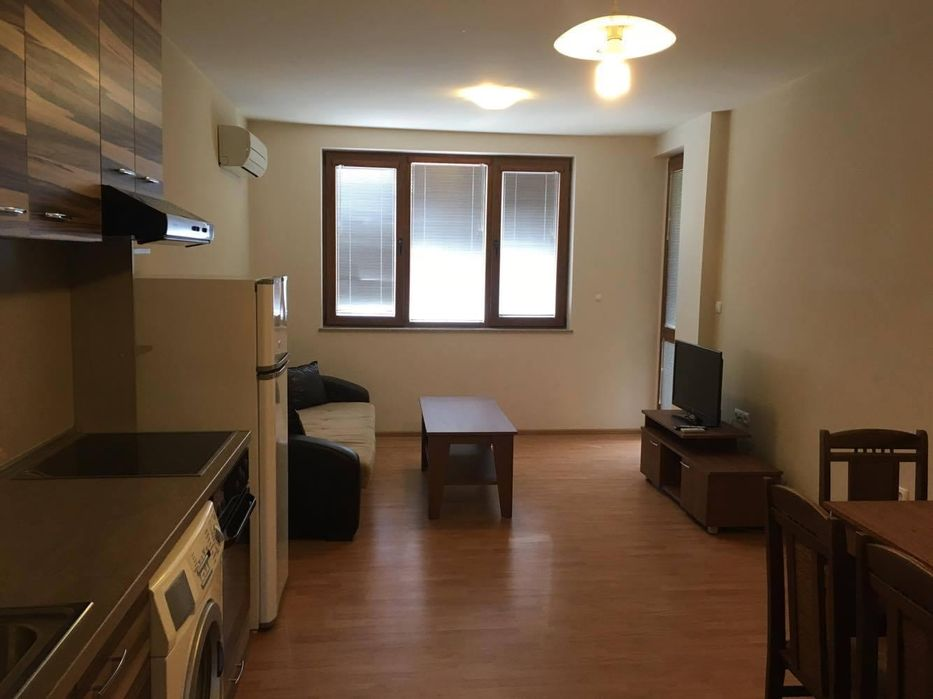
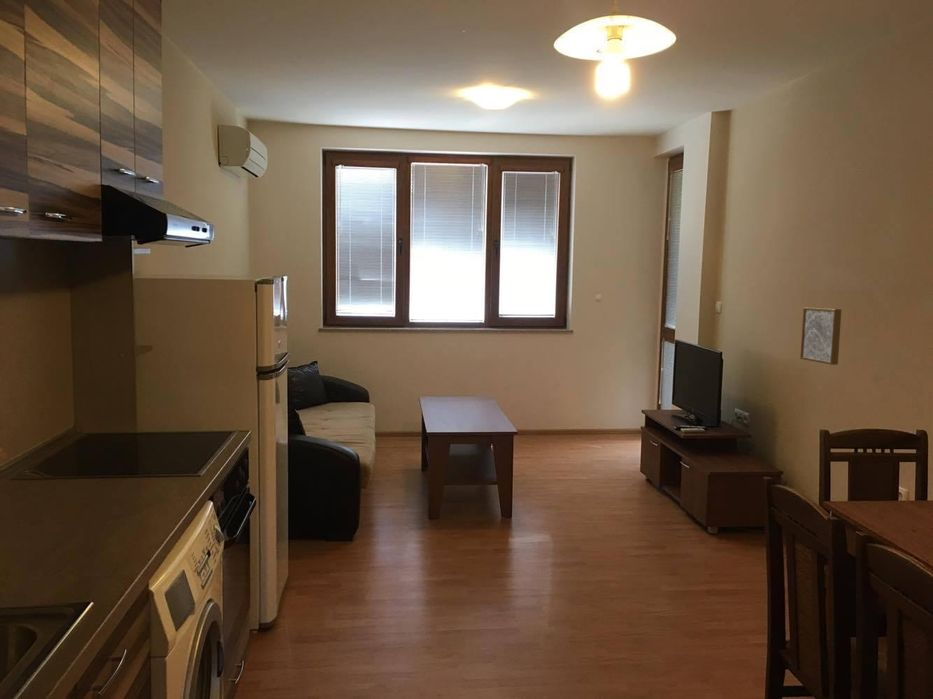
+ wall art (820, 335)
